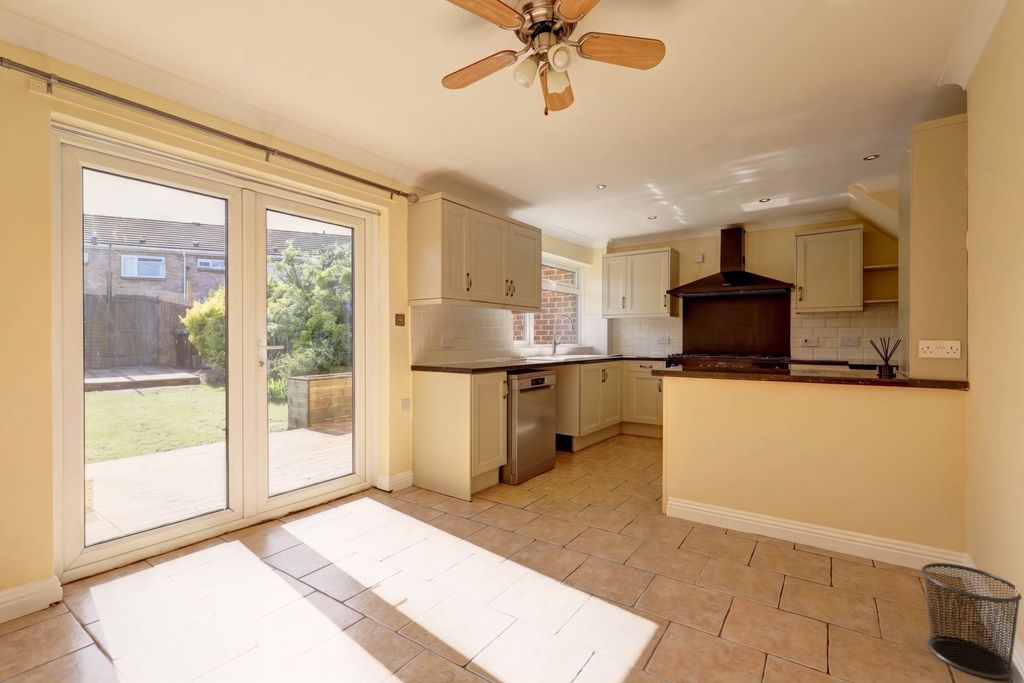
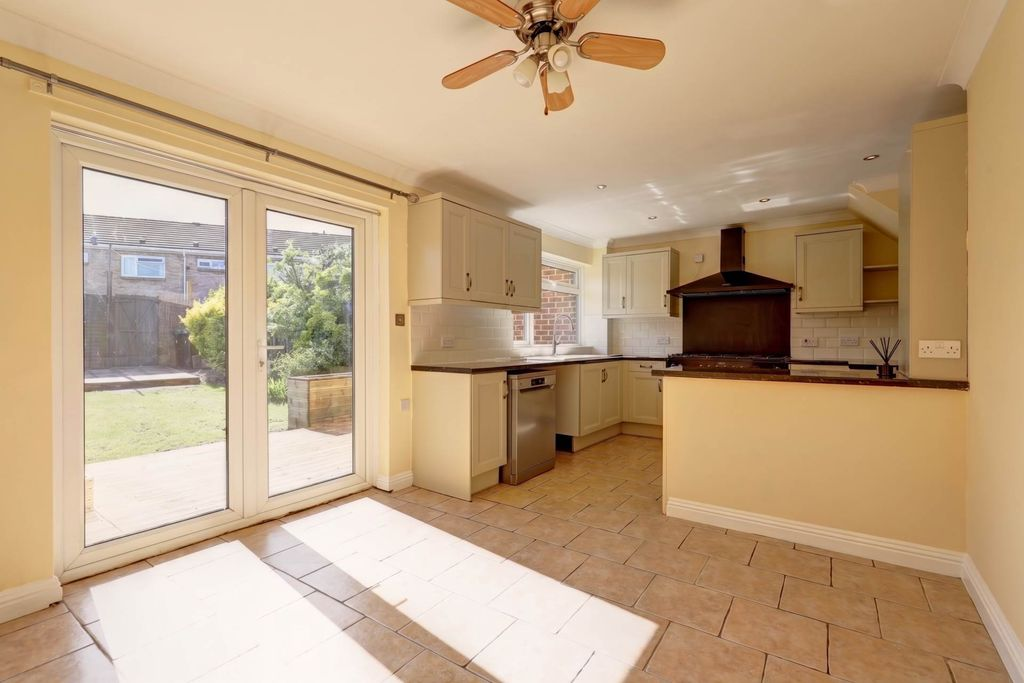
- waste bin (969, 618)
